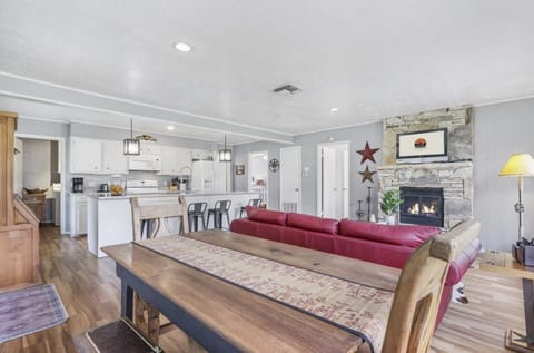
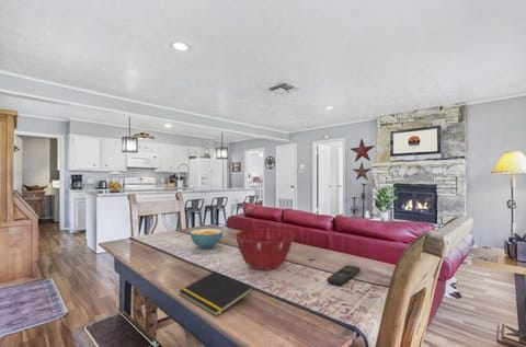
+ notepad (215, 290)
+ cereal bowl (206, 239)
+ mixing bowl (264, 250)
+ remote control (344, 274)
